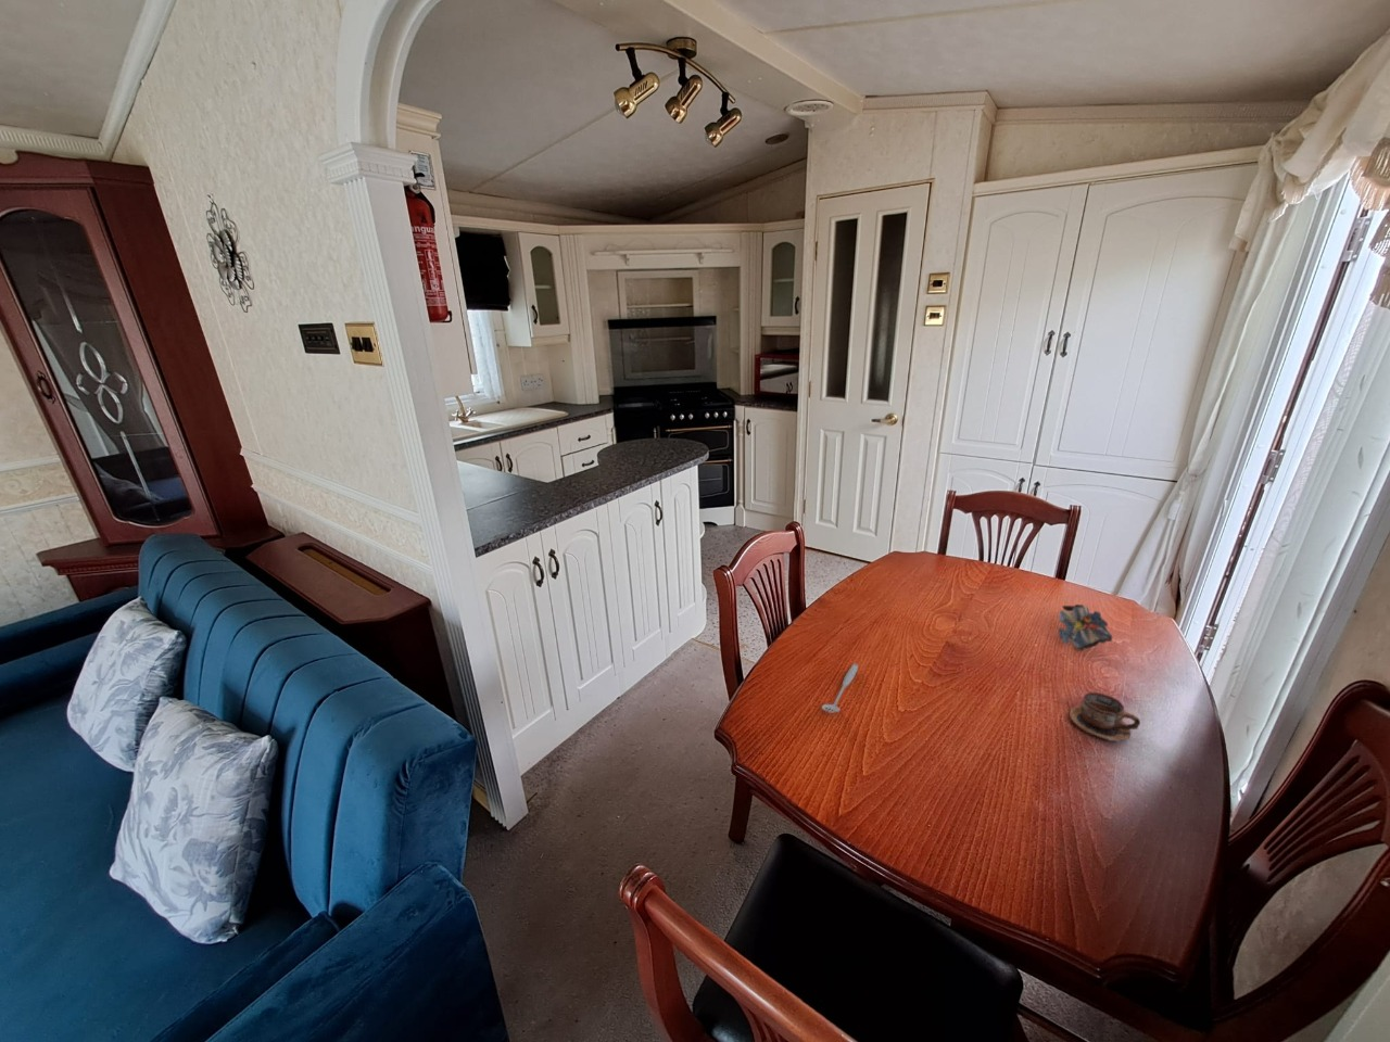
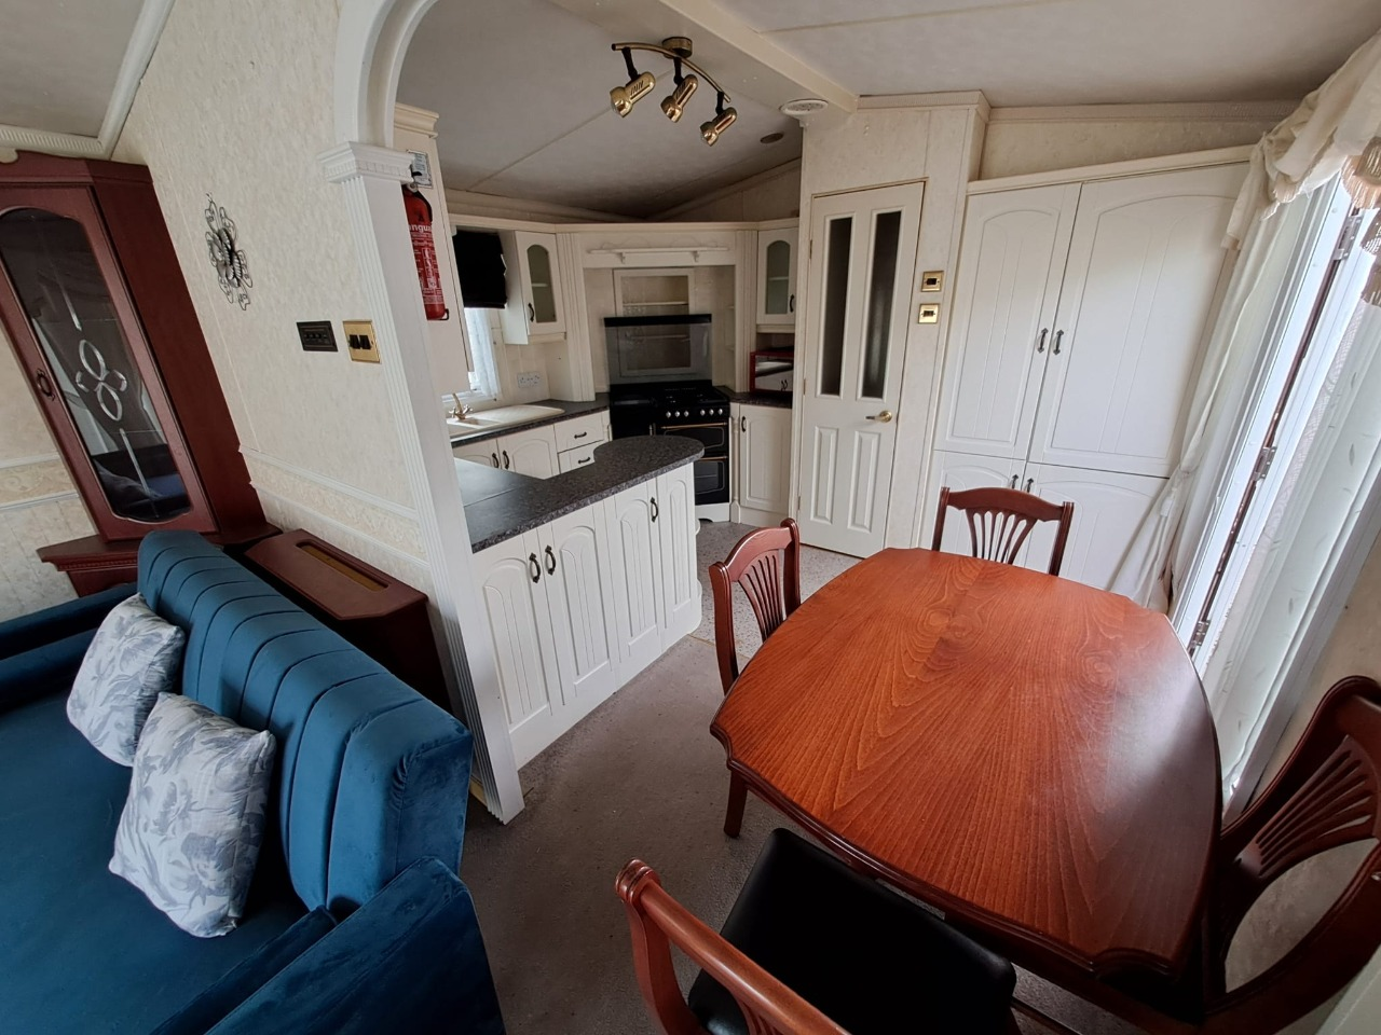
- cup (1103, 715)
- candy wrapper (1080, 622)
- spoon (842, 687)
